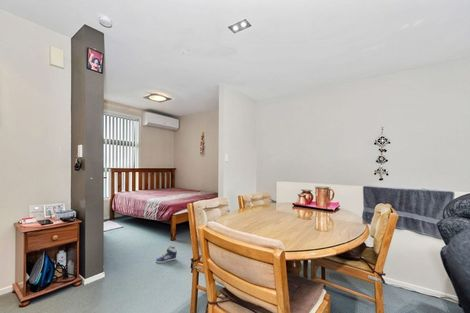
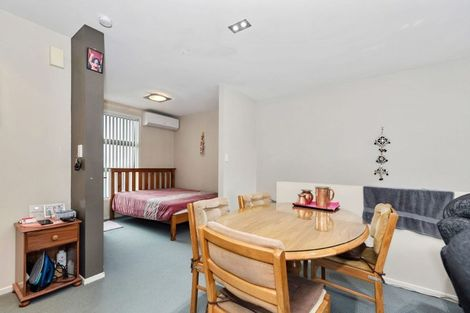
- sneaker (166, 253)
